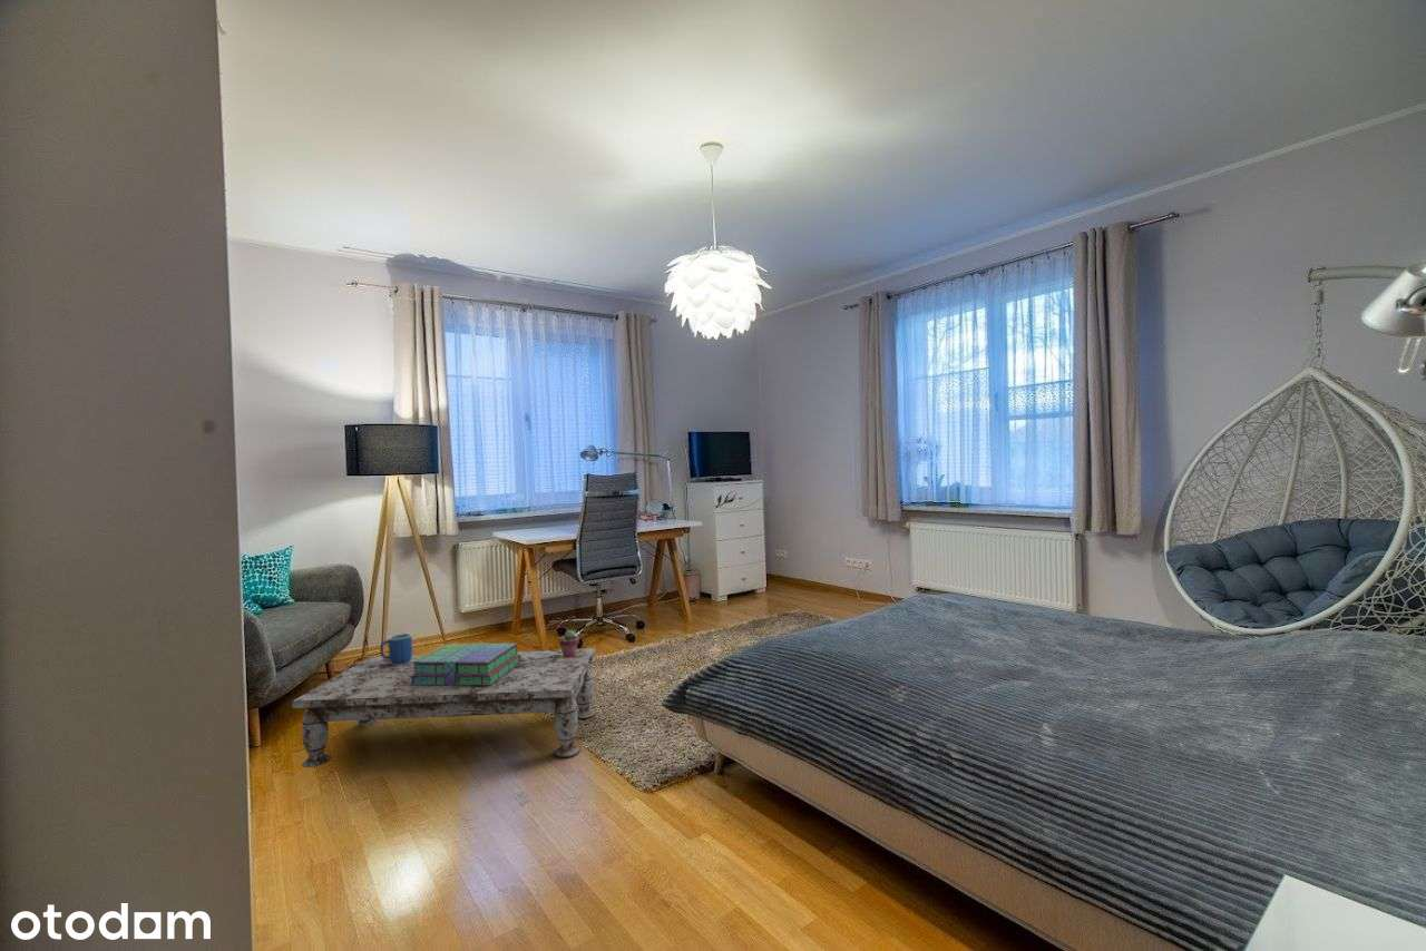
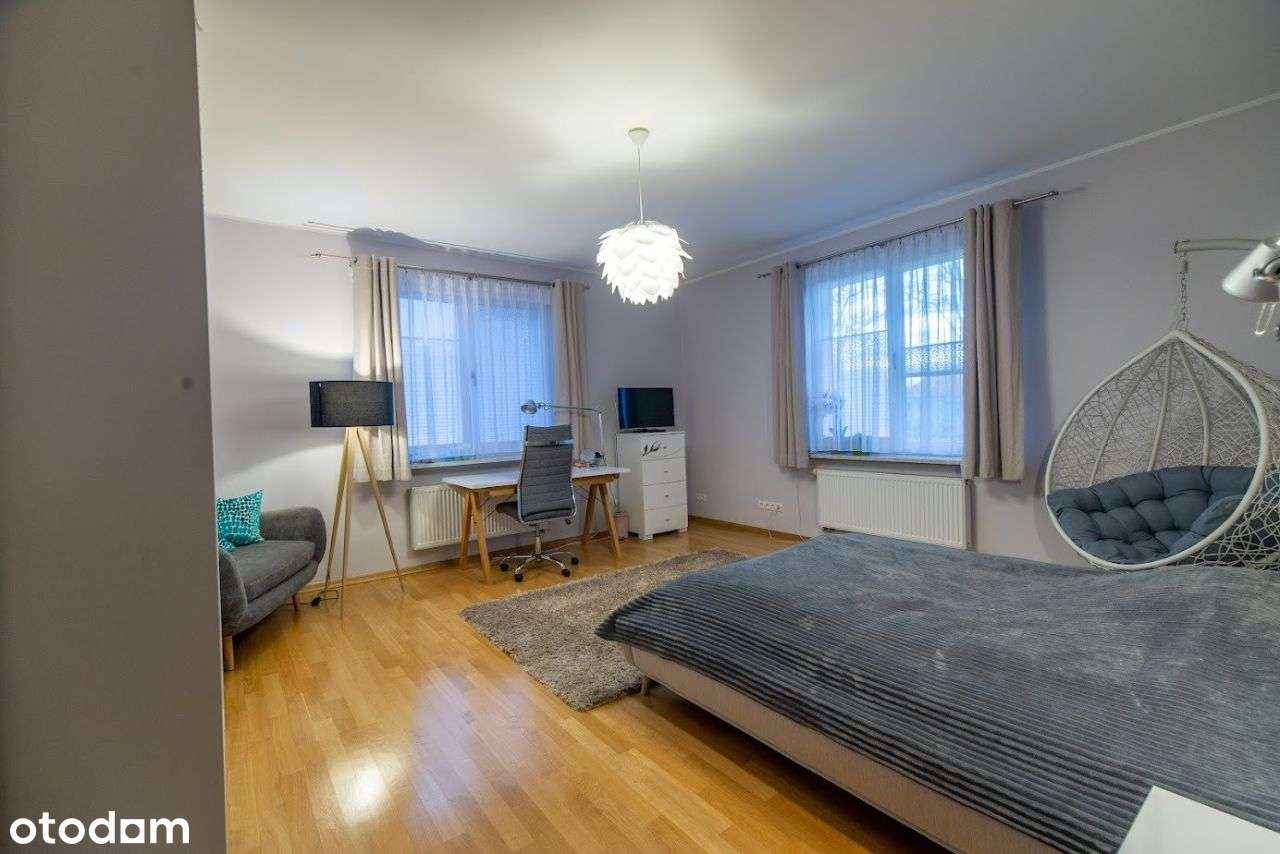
- coffee table (459, 704)
- mug (398, 649)
- stack of books (467, 661)
- potted succulent (568, 643)
